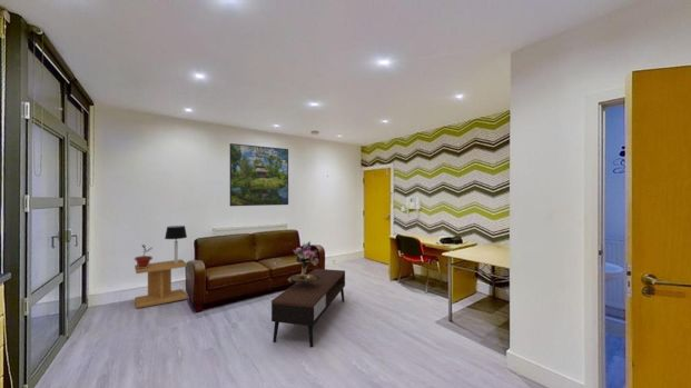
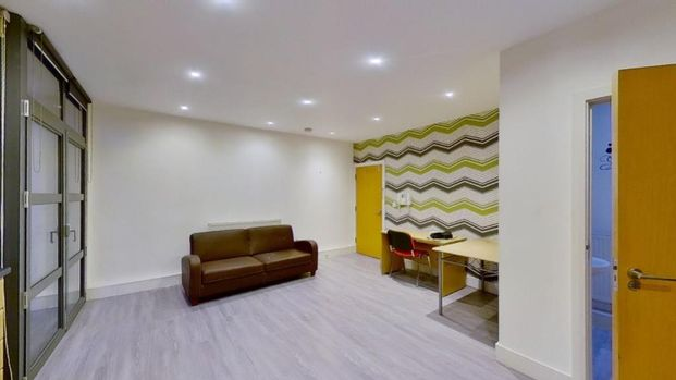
- table lamp (176, 243)
- potted plant (142, 256)
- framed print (260, 176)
- side table (160, 282)
- coffee table (314, 300)
- bouquet (305, 265)
